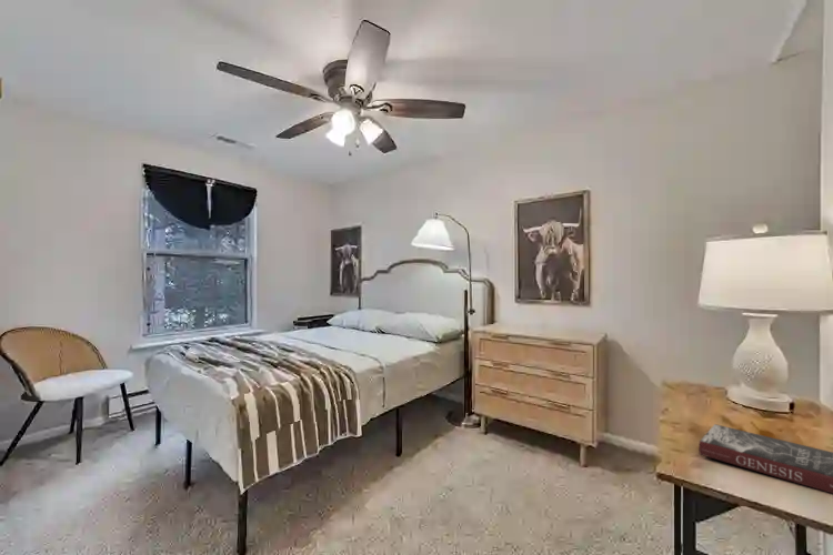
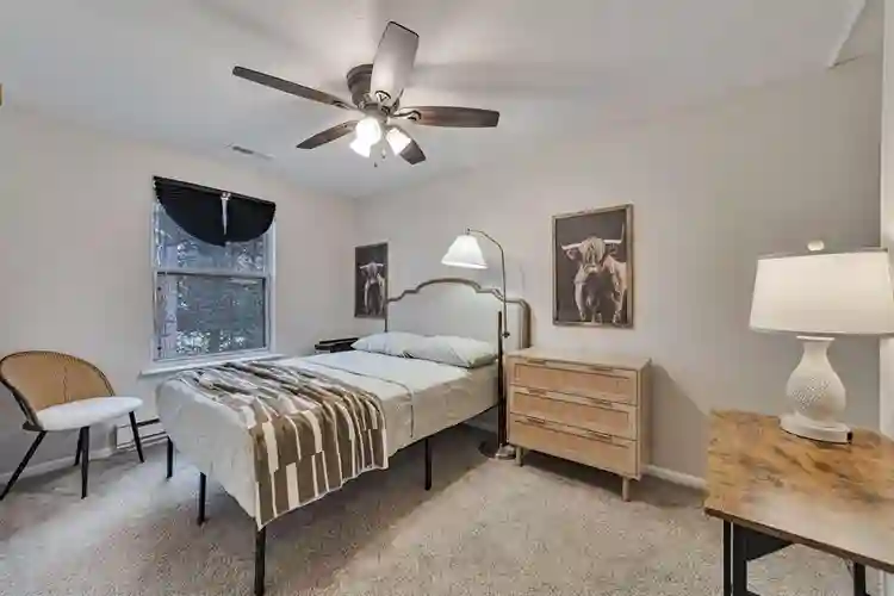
- book (772, 455)
